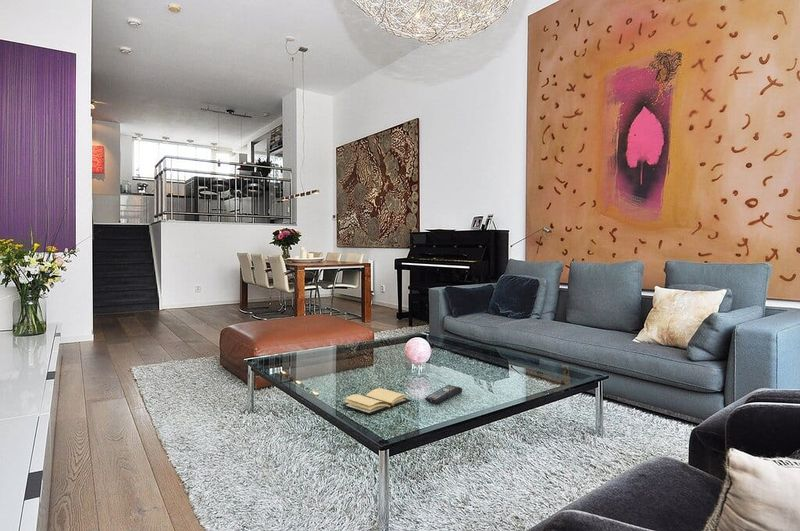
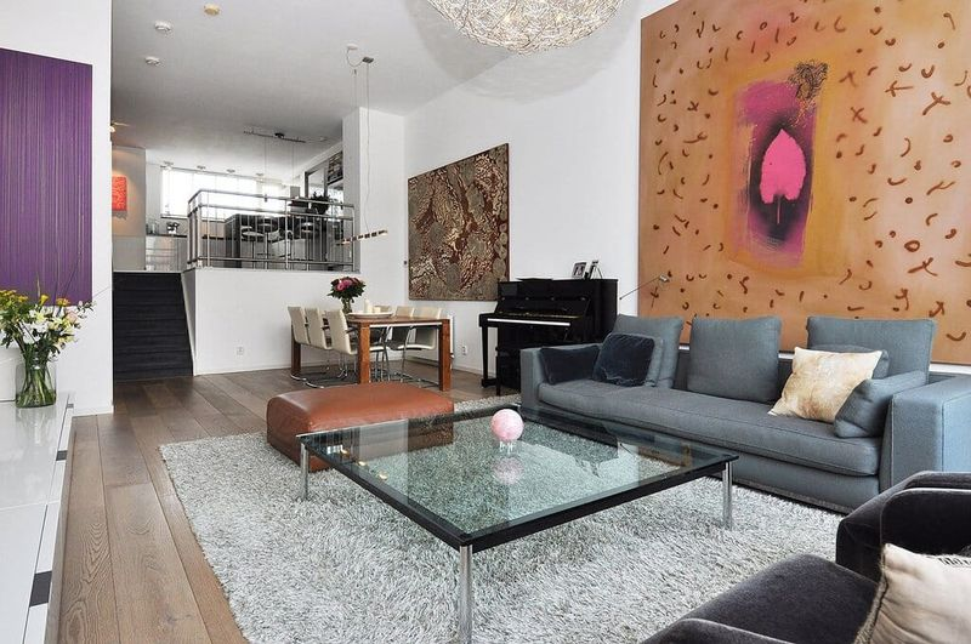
- book (377, 399)
- remote control (444, 393)
